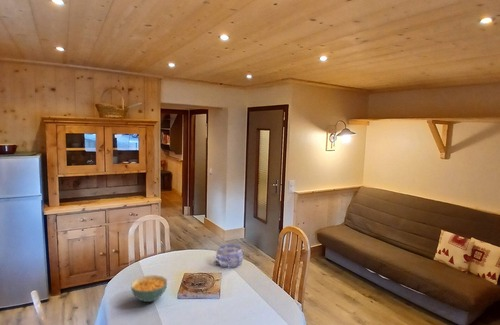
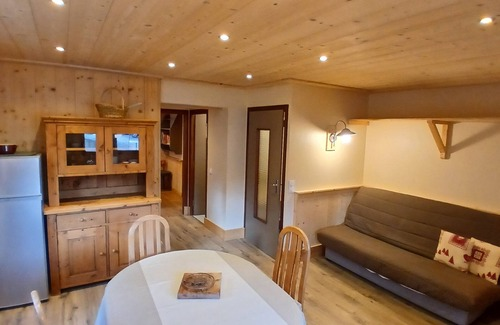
- decorative orb (229, 255)
- cereal bowl (149, 291)
